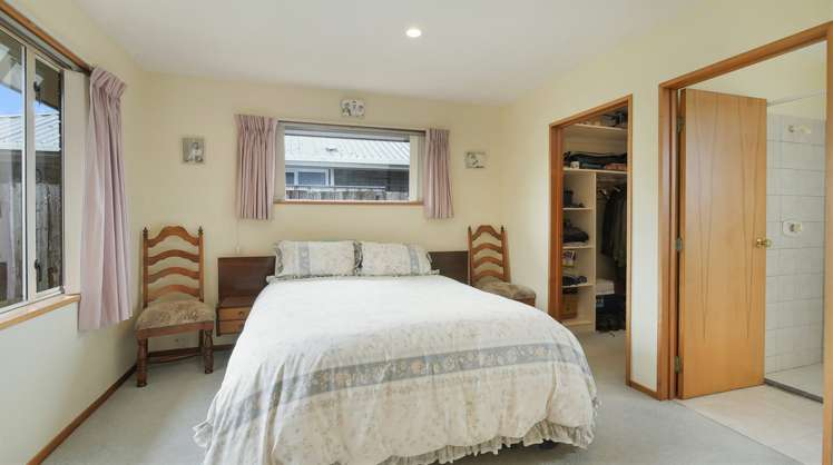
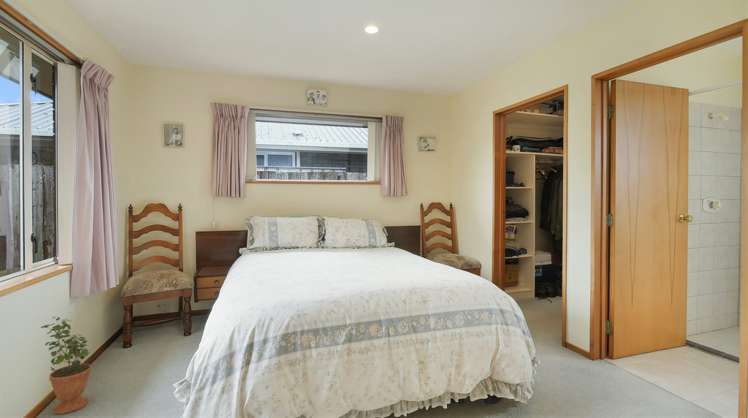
+ potted plant (65, 362)
